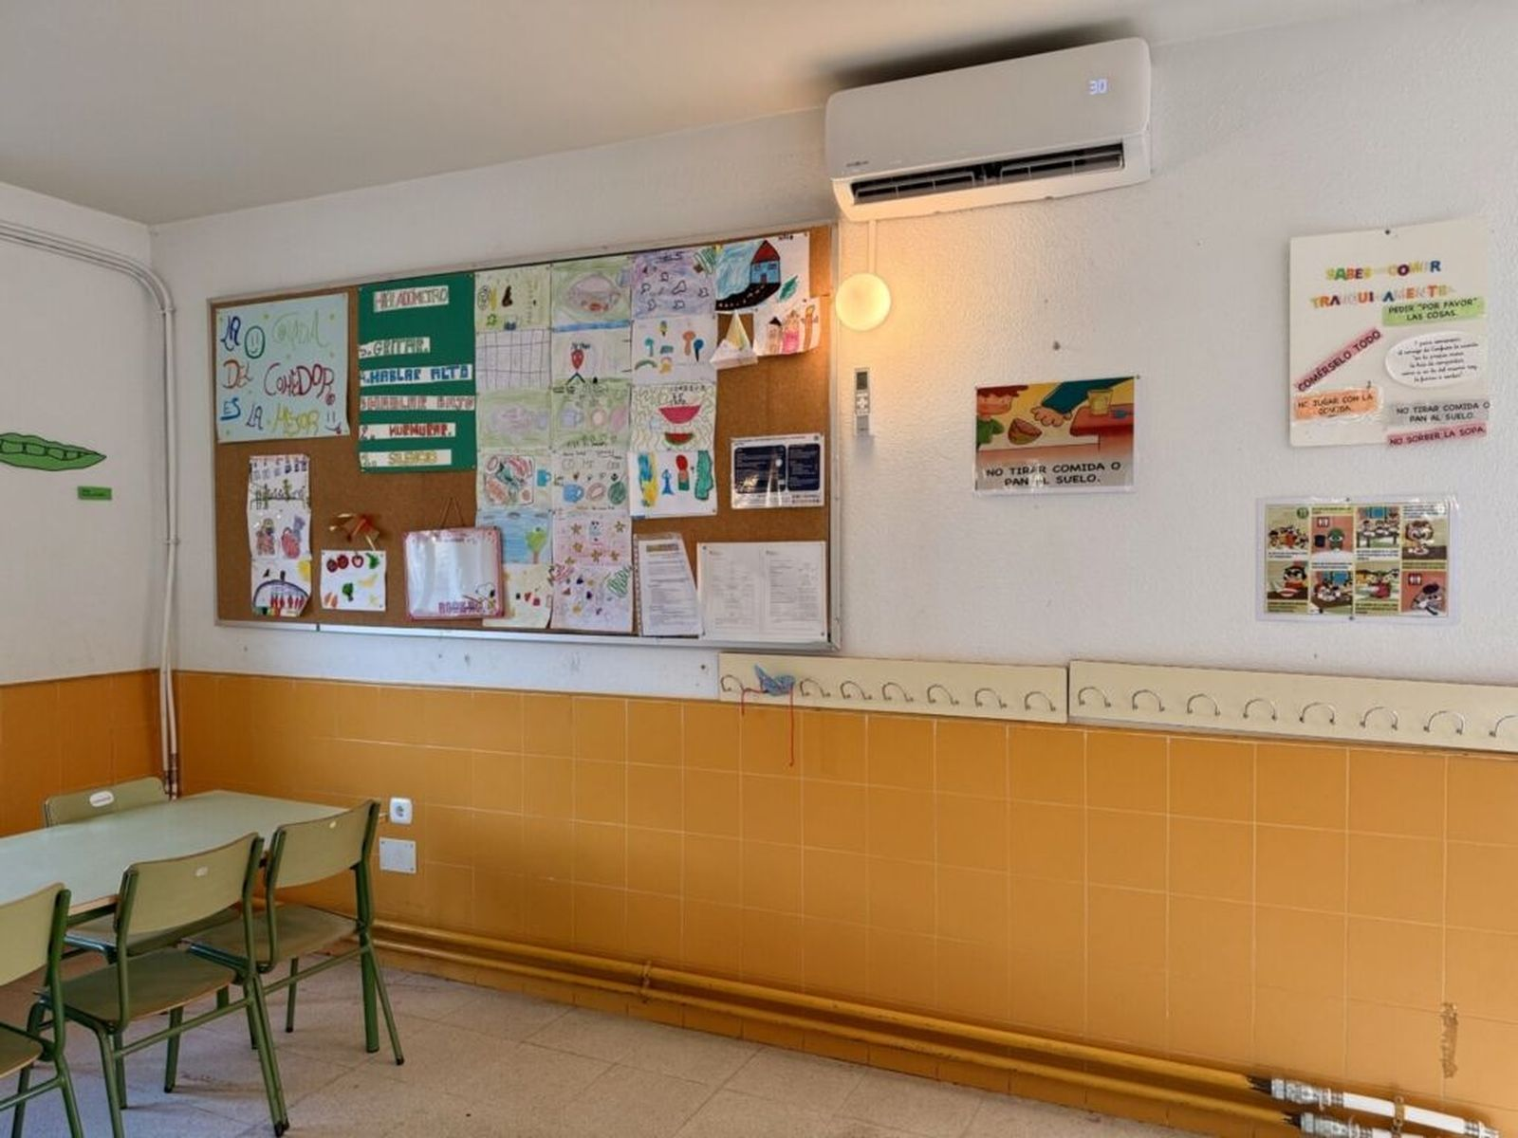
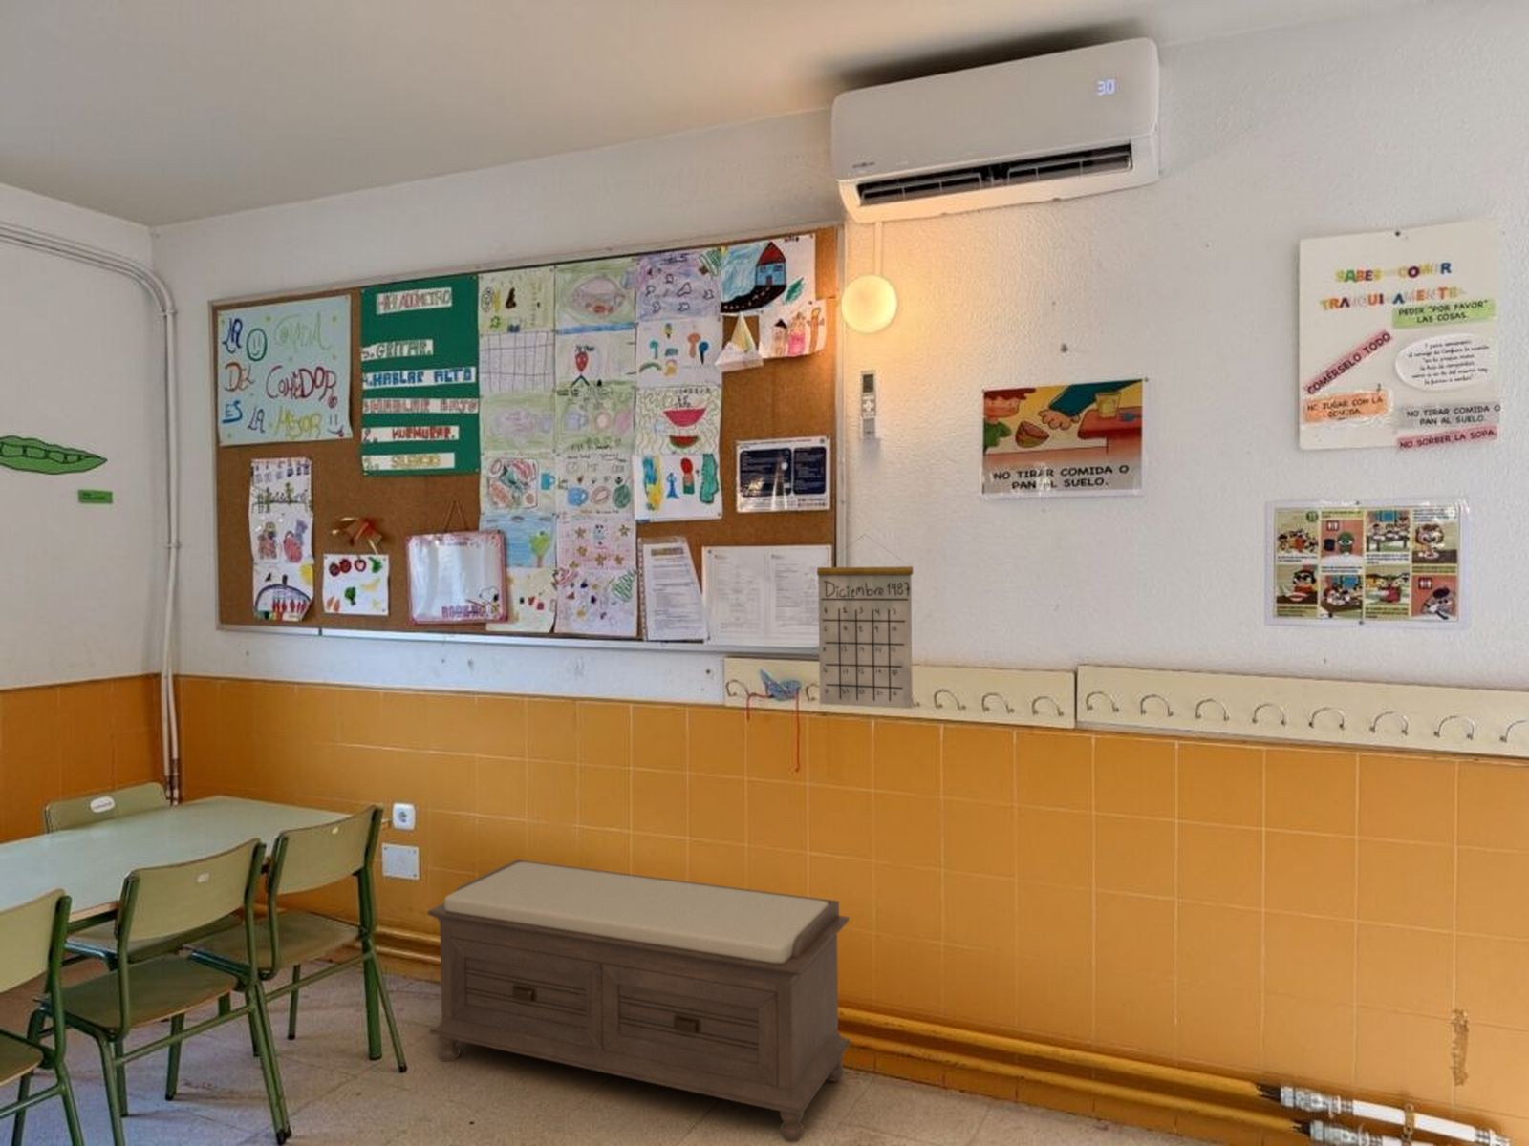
+ calendar (864, 620)
+ bench (636, 982)
